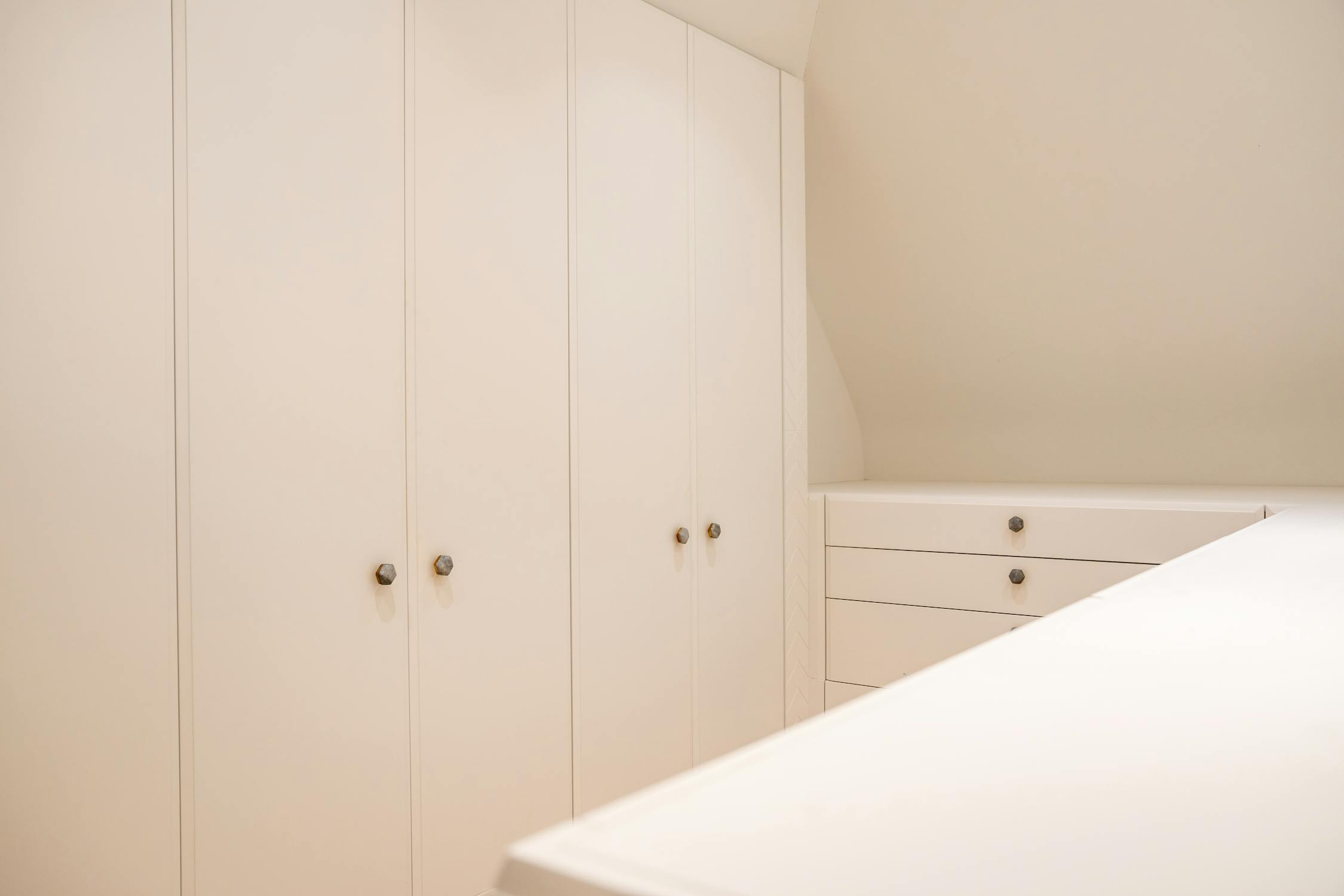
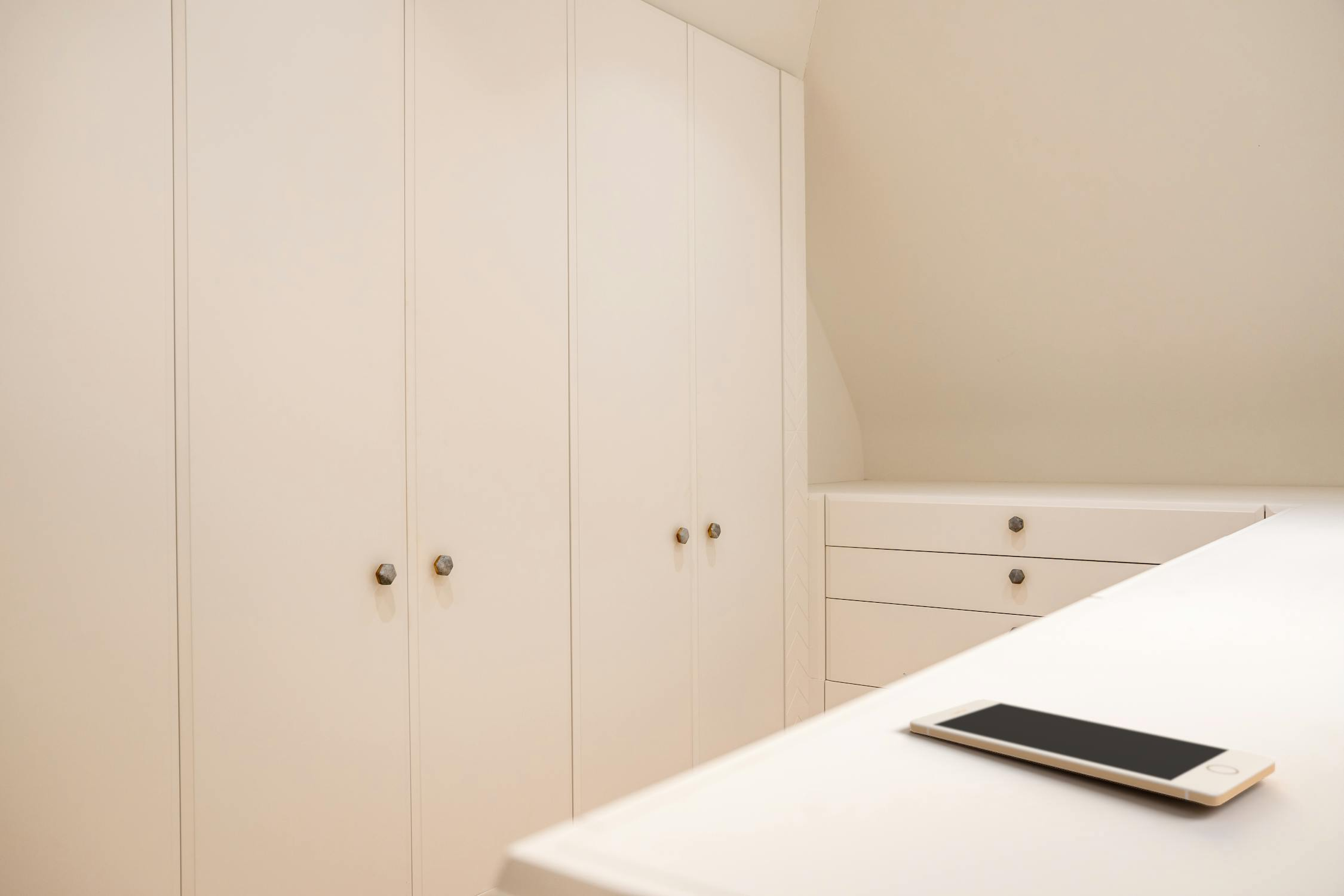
+ cell phone (1079, 744)
